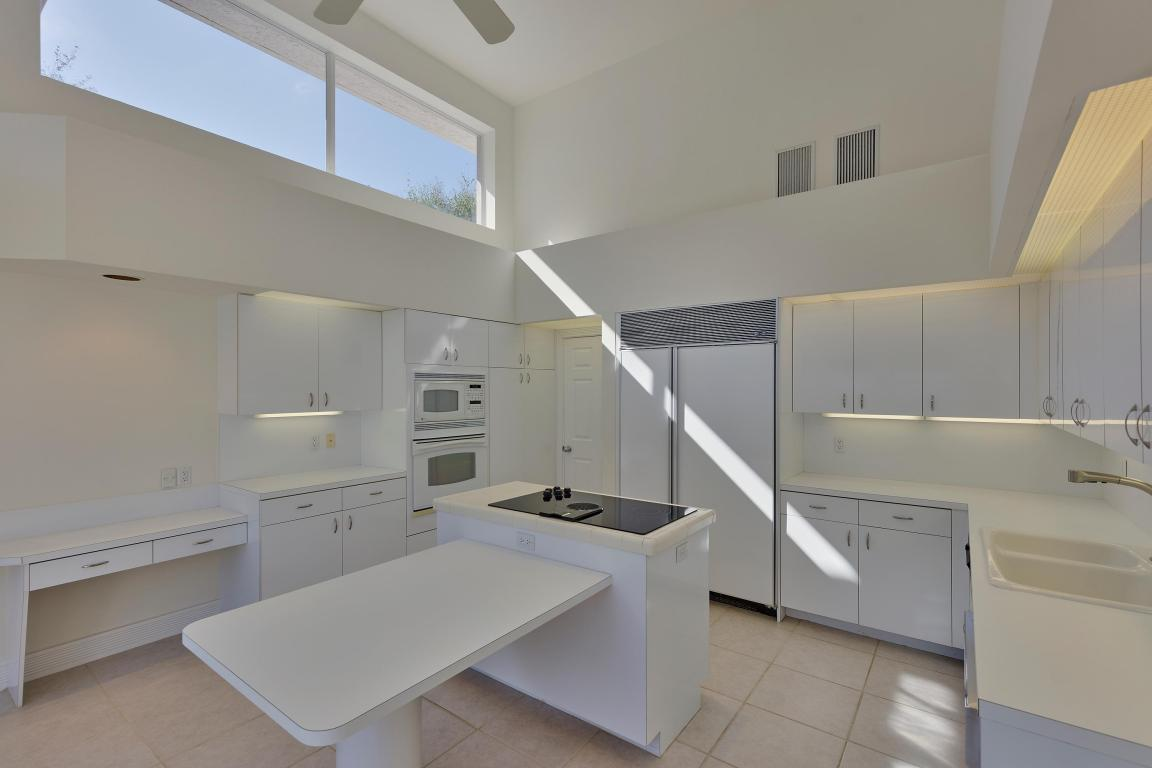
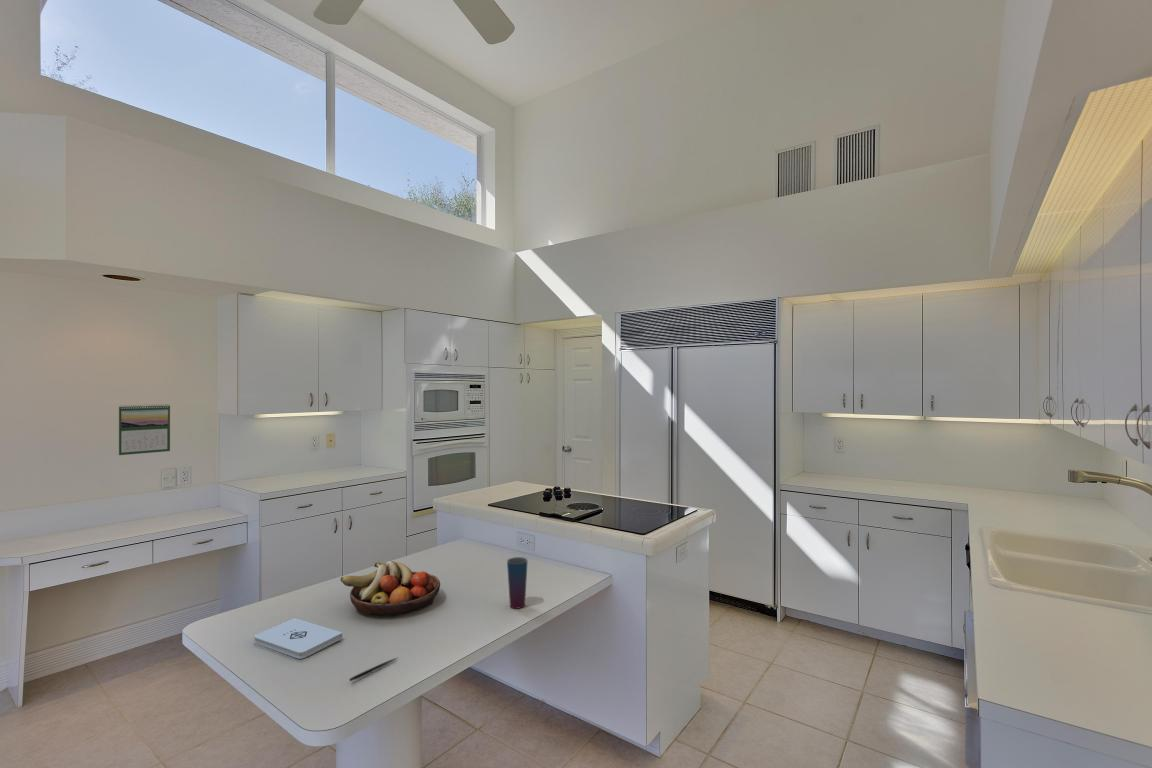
+ calendar (145, 428)
+ pen (375, 667)
+ cup (517, 582)
+ notepad (297, 637)
+ fruit bowl (395, 583)
